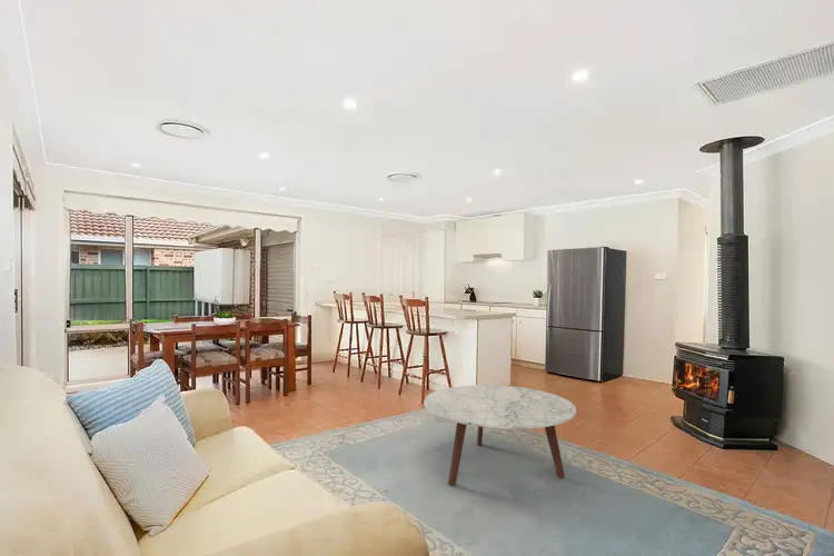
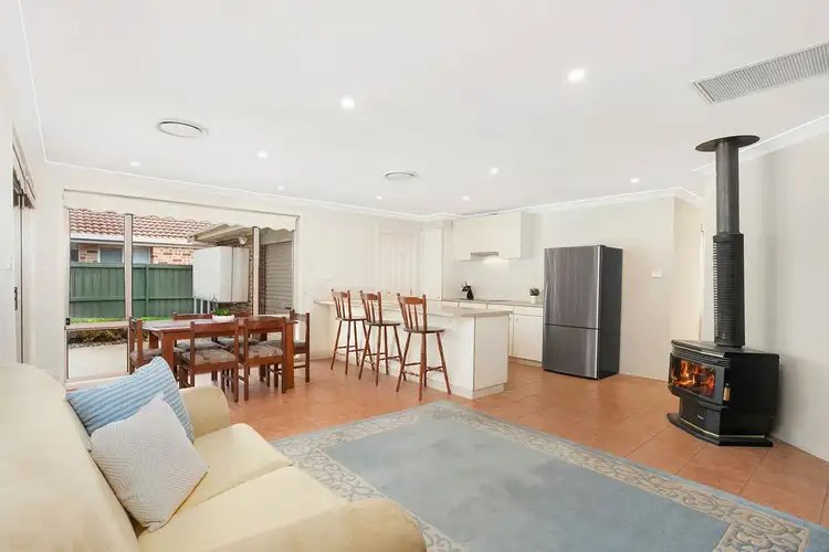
- coffee table (497, 427)
